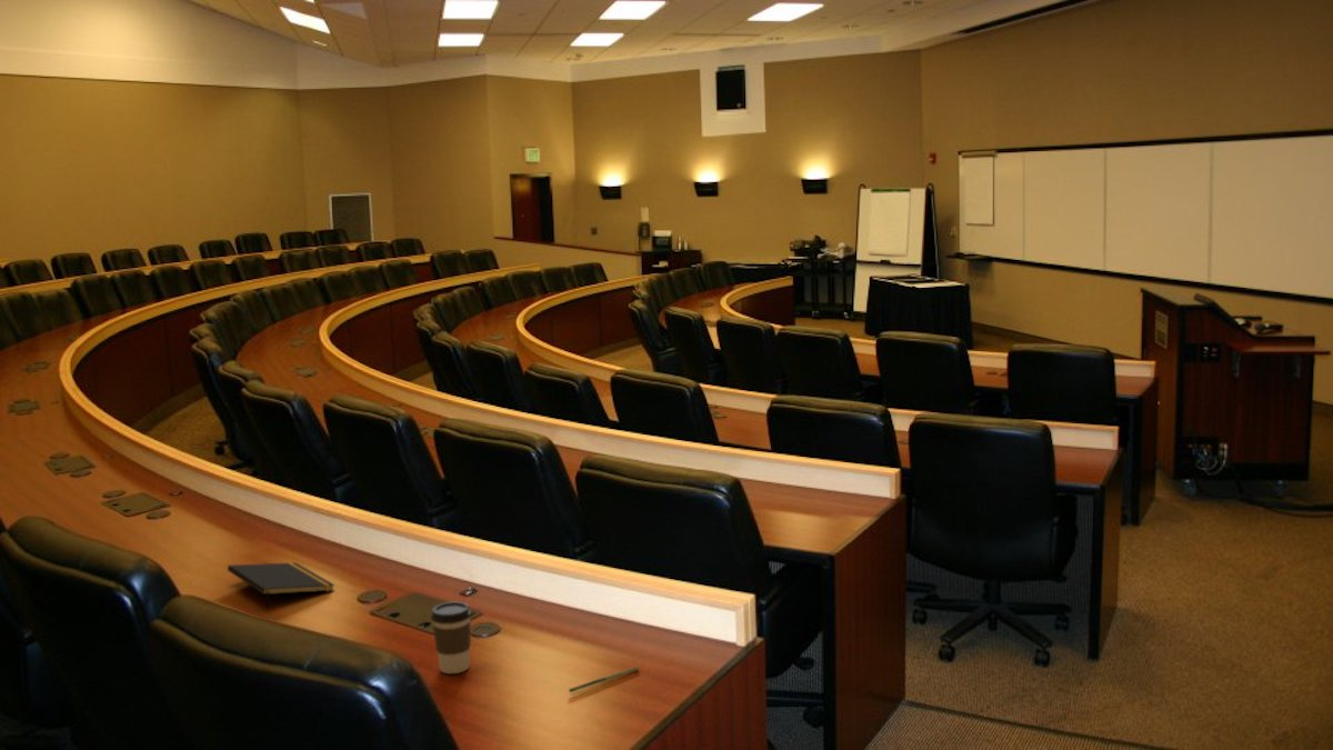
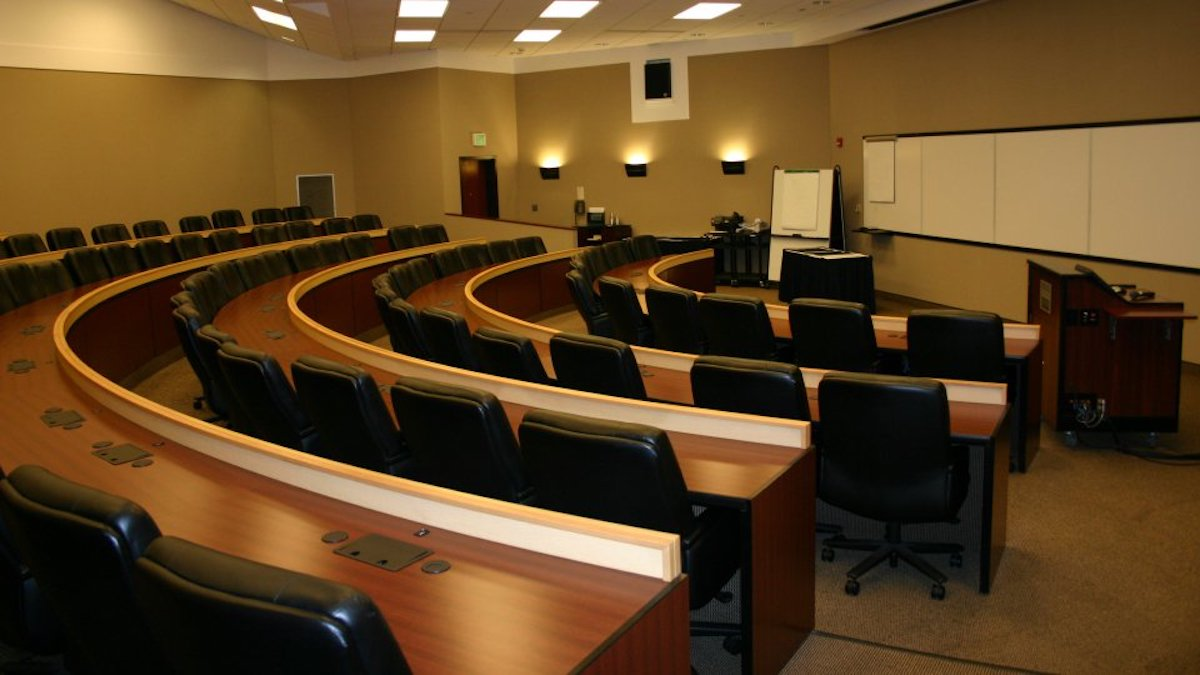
- notepad (280, 578)
- pen (604, 679)
- coffee cup (452, 638)
